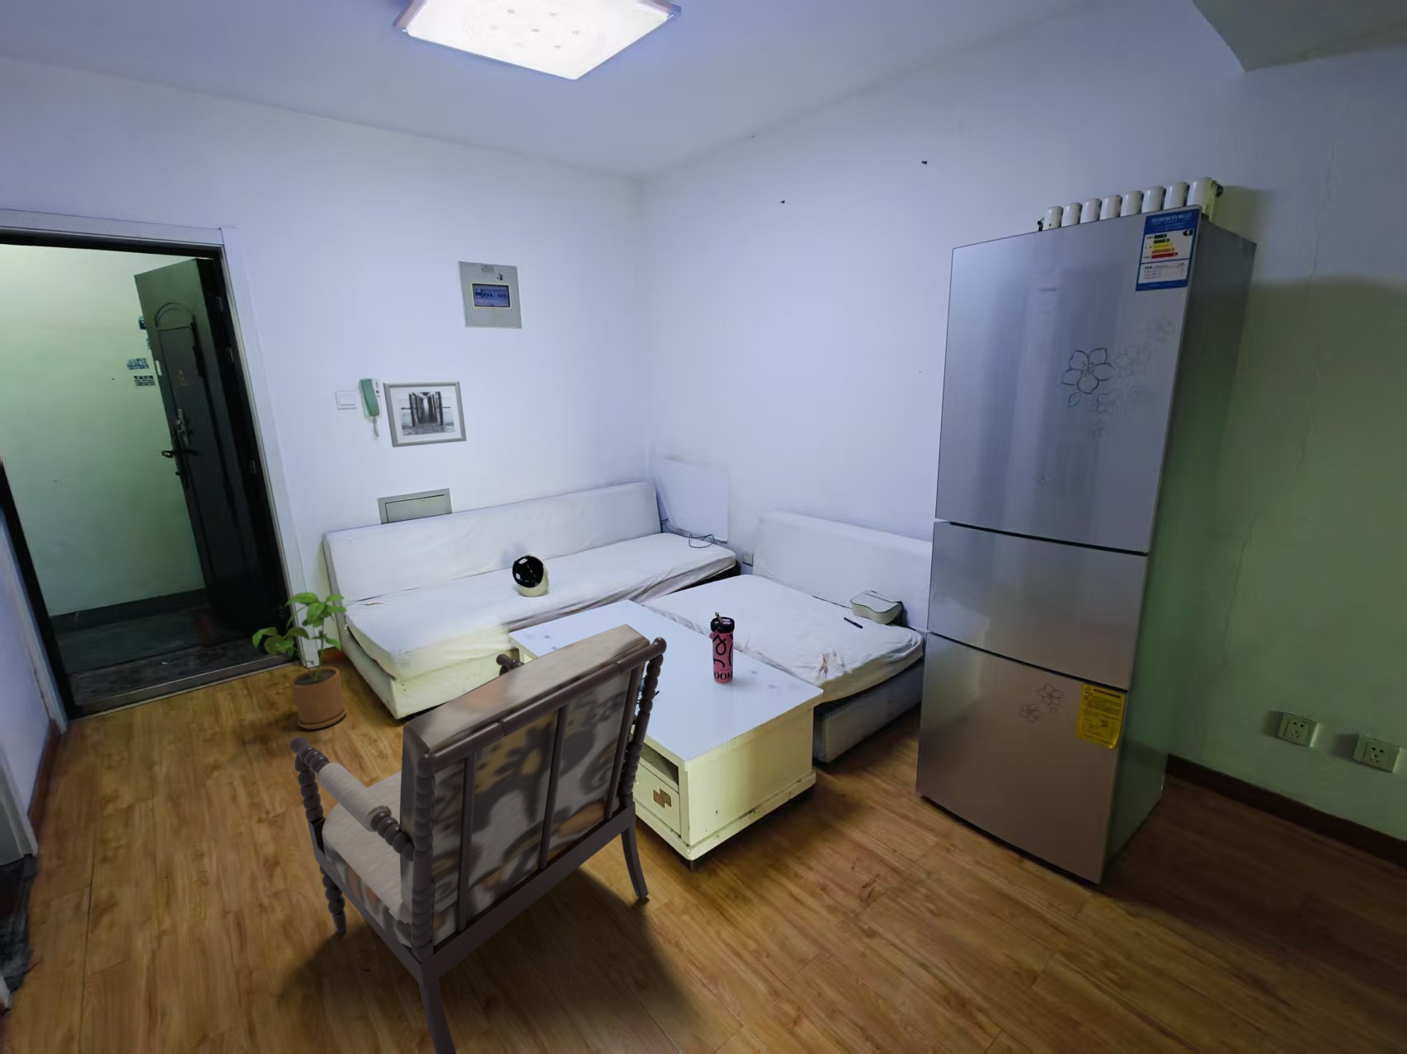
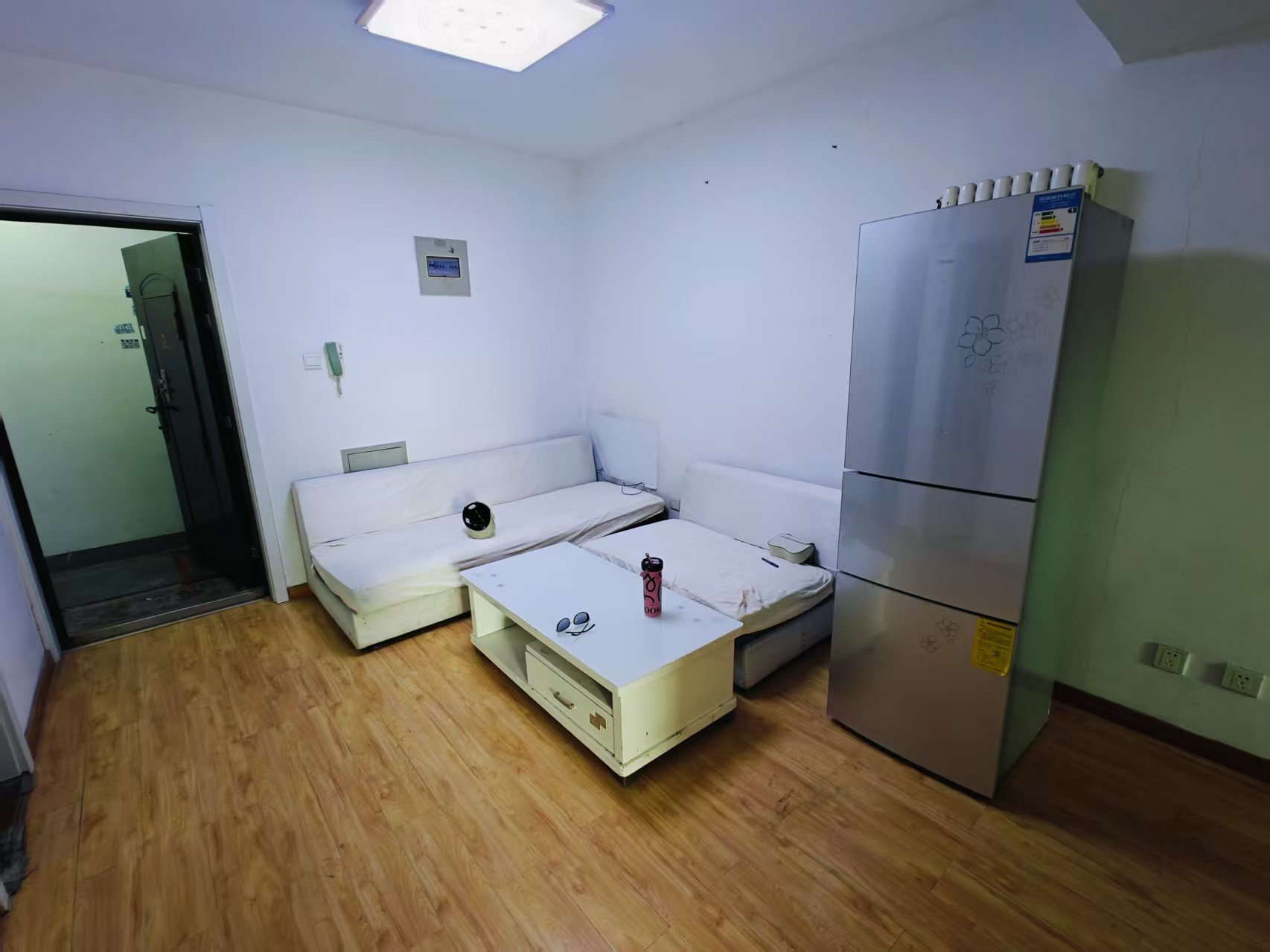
- house plant (306, 660)
- wall art (427, 413)
- armchair (489, 788)
